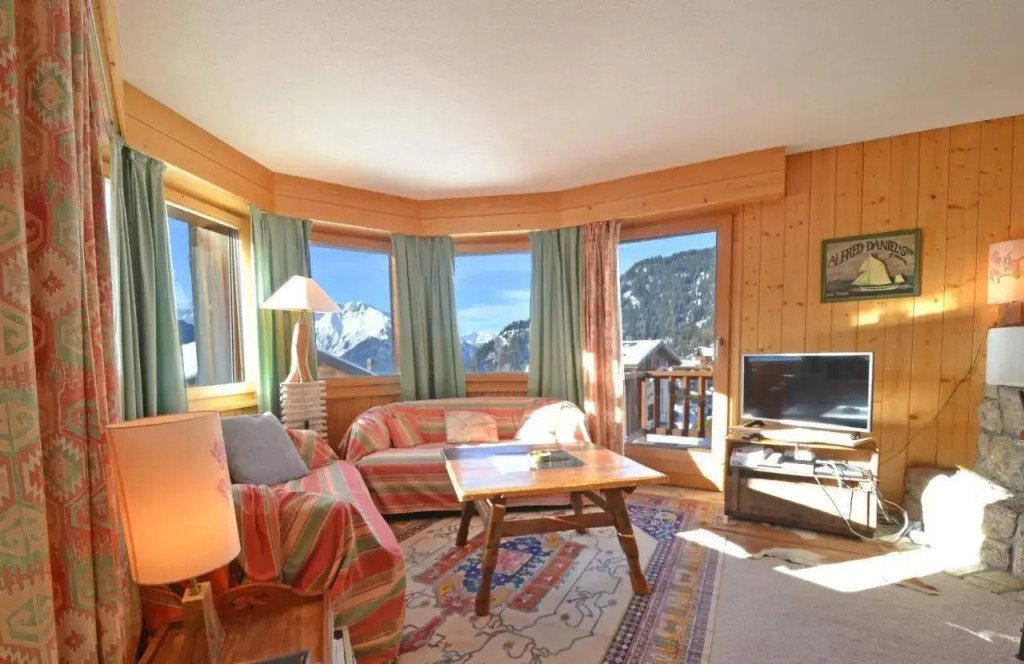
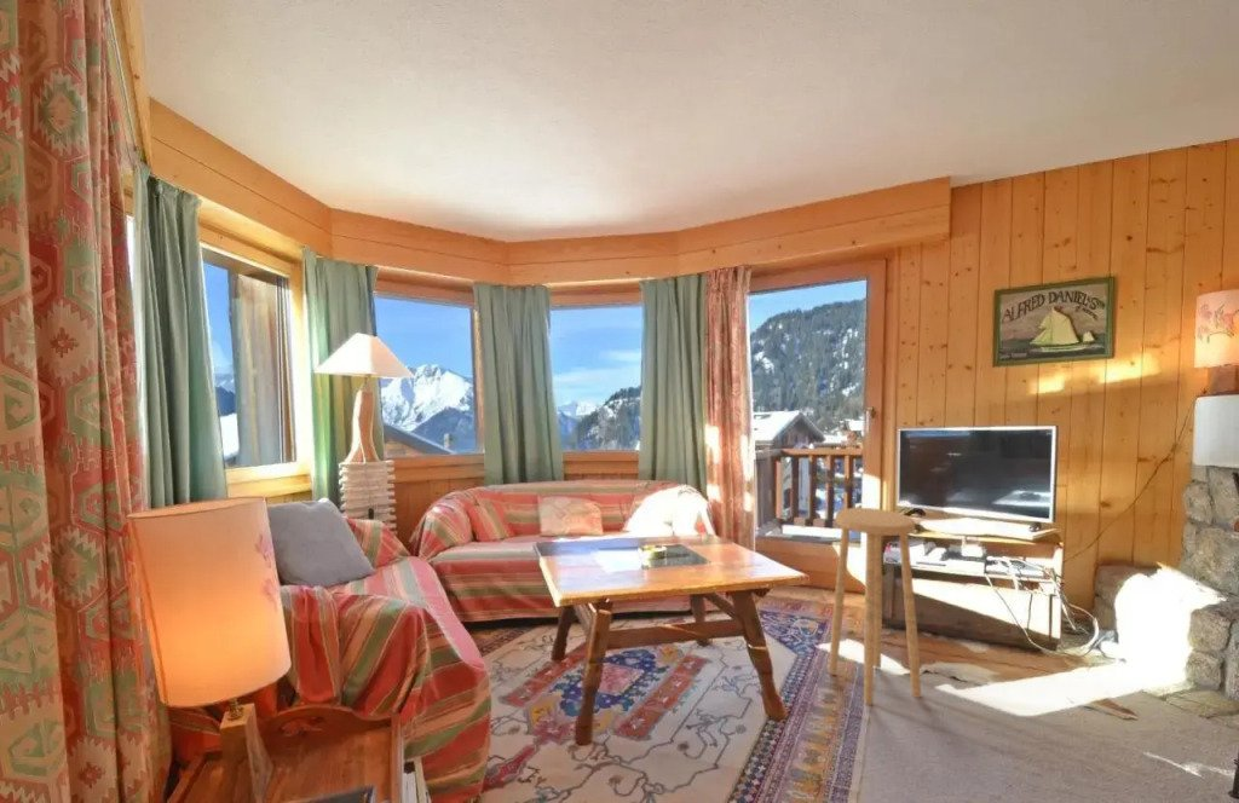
+ stool (874, 600)
